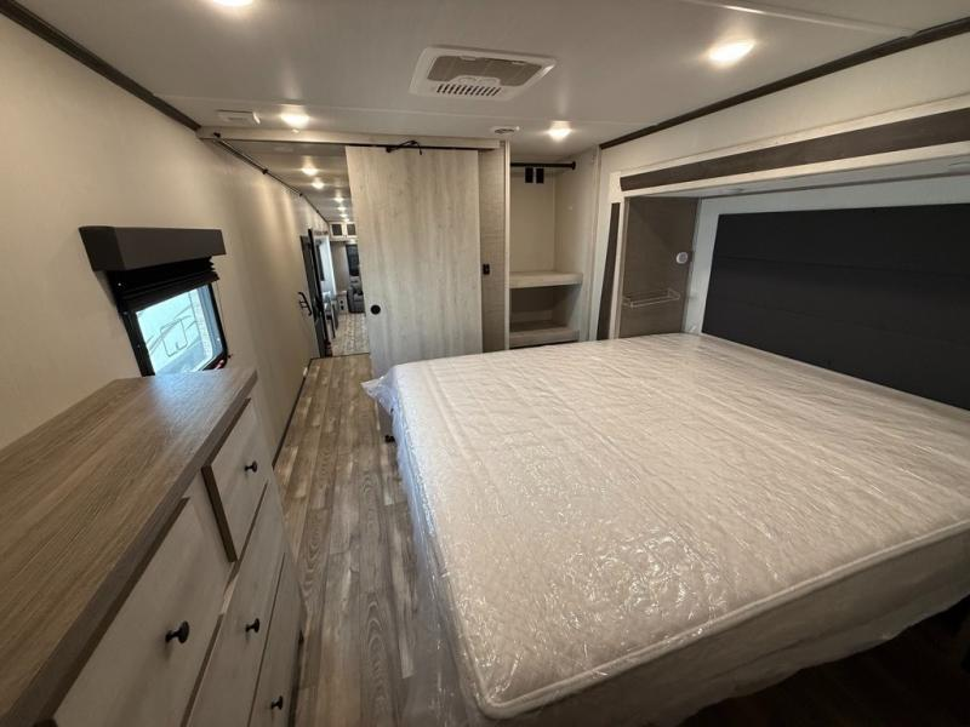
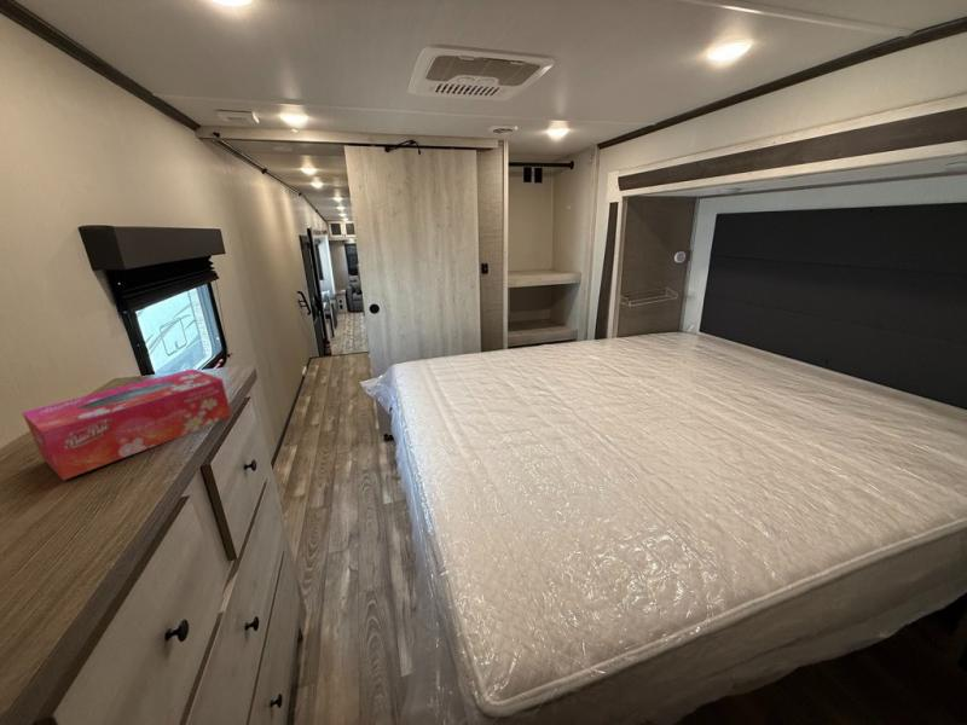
+ tissue box (138, 414)
